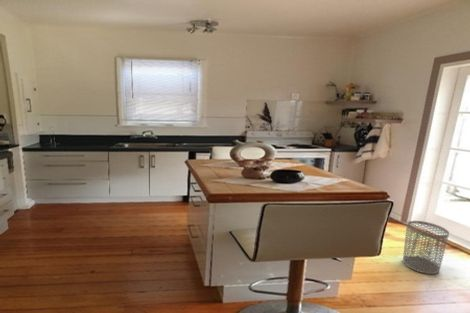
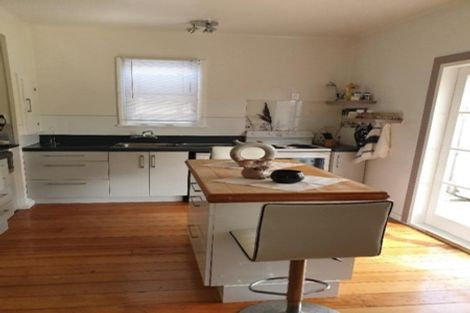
- waste bin (424, 247)
